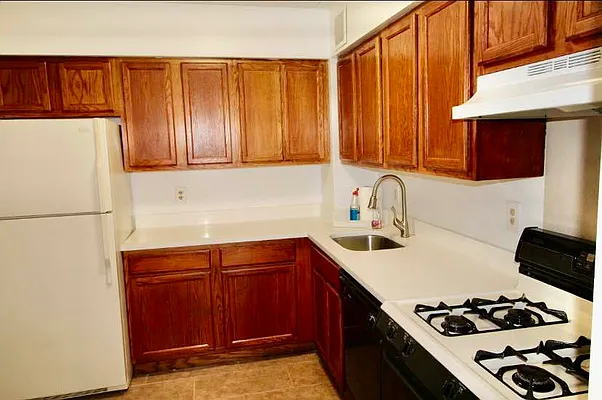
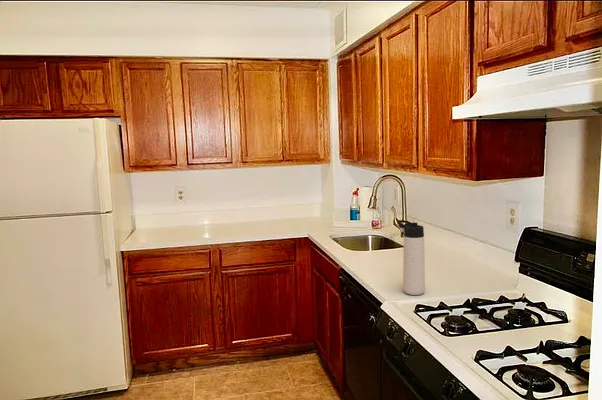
+ thermos bottle (410, 256)
